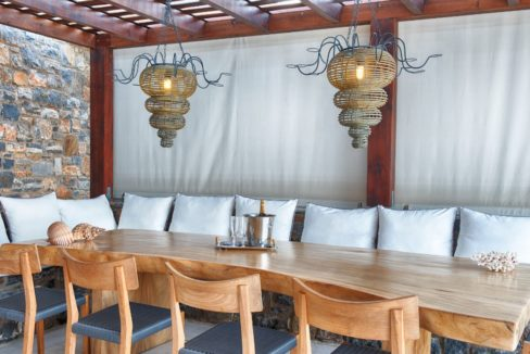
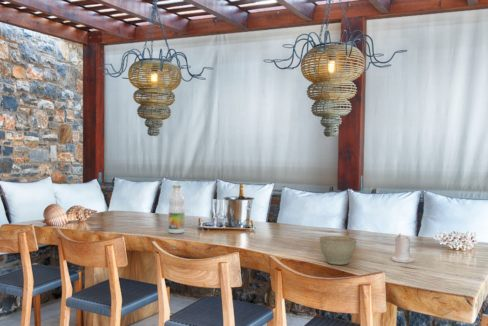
+ planter bowl (337, 250)
+ bottle (176, 208)
+ candle (402, 247)
